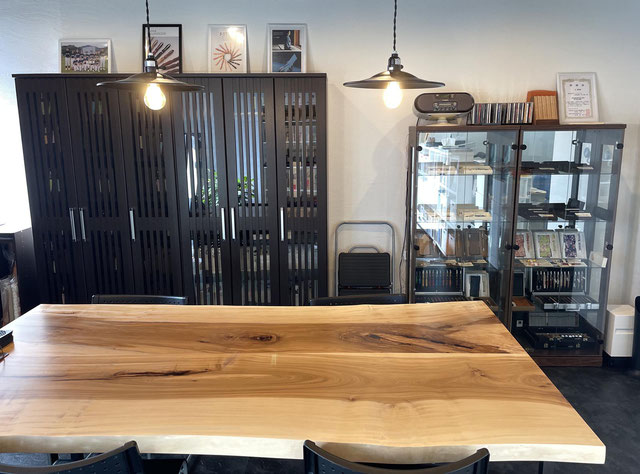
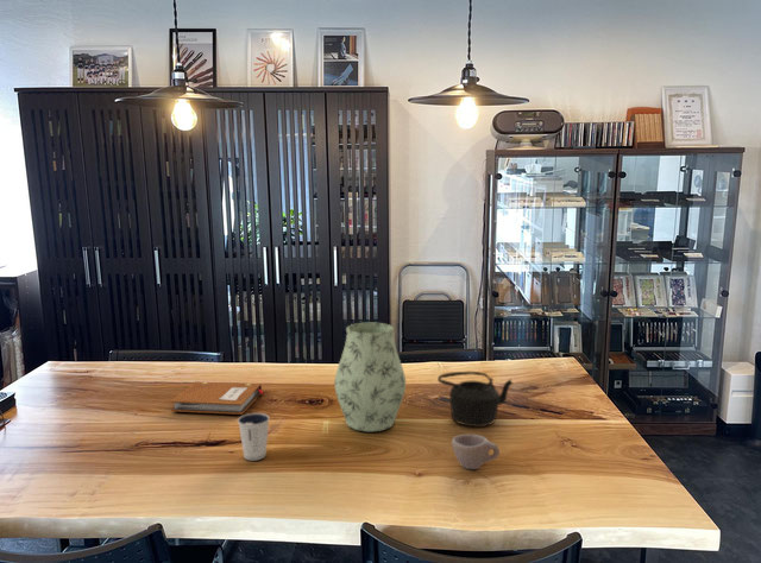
+ teapot (476, 398)
+ notebook (220, 396)
+ cup (474, 453)
+ dixie cup (253, 437)
+ vase (370, 375)
